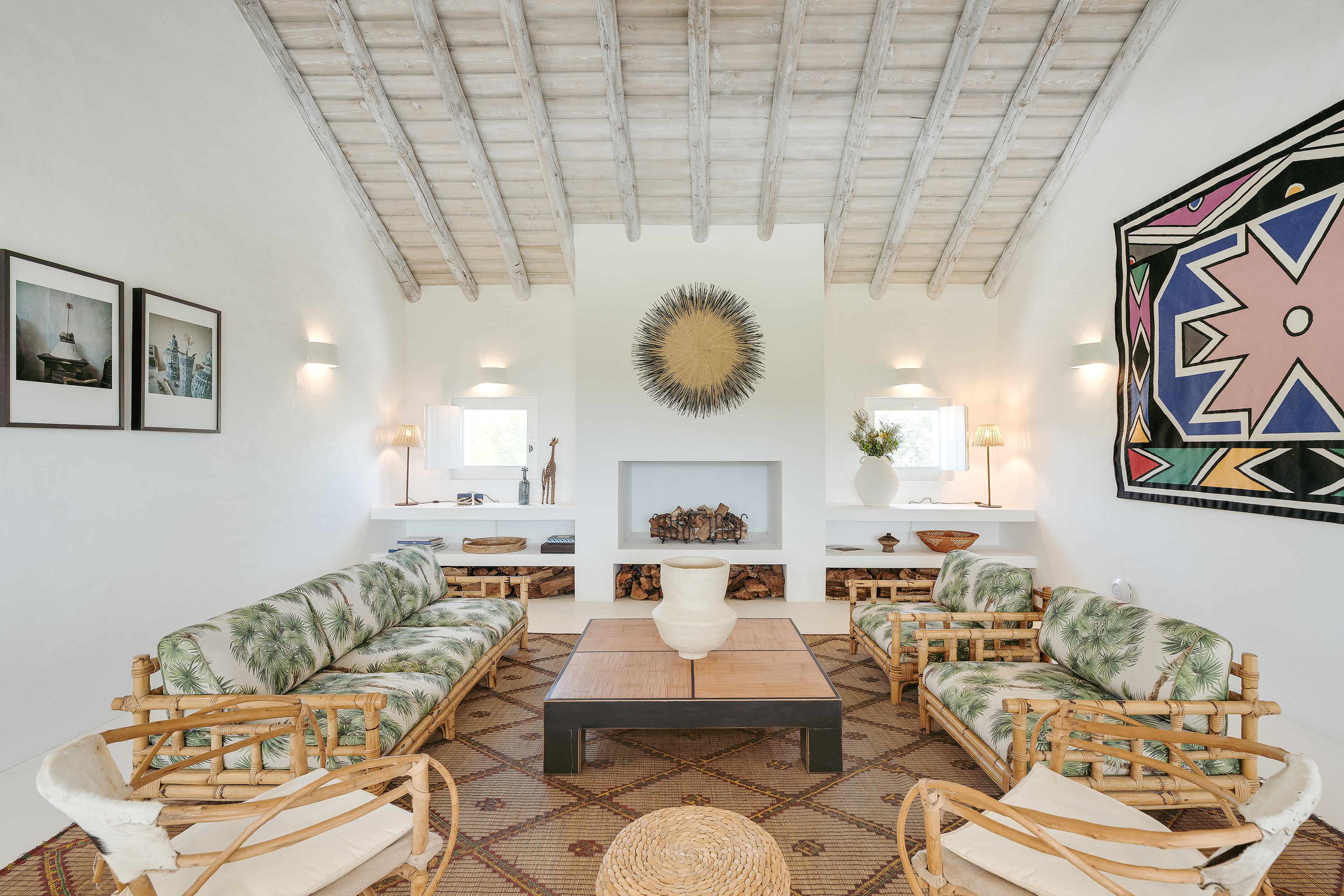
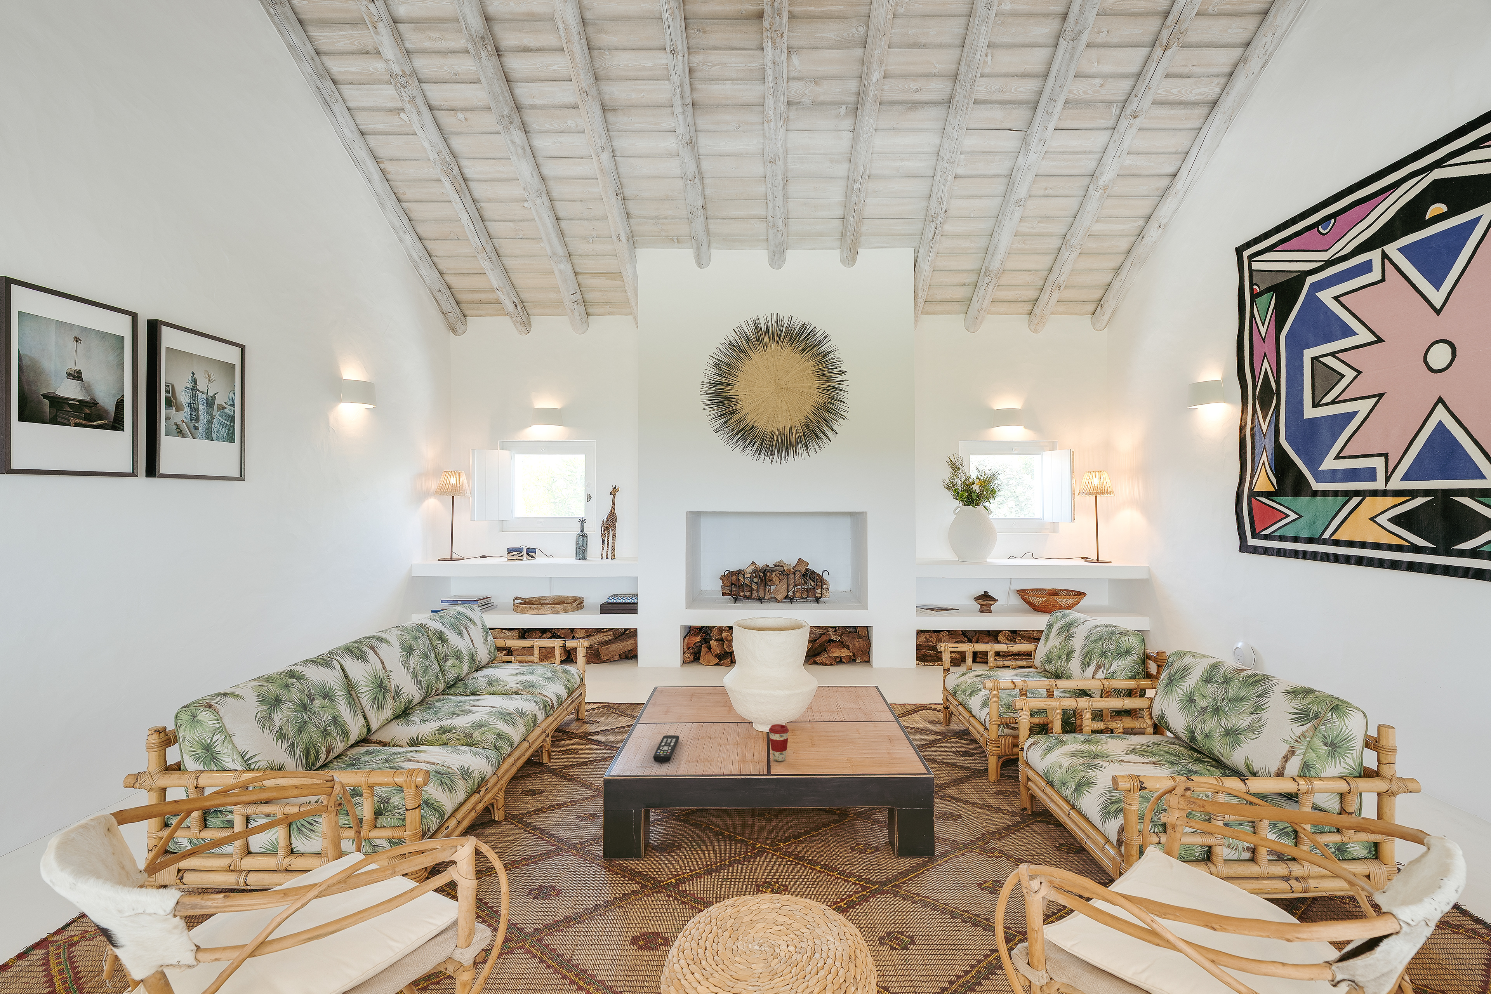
+ coffee cup (779, 743)
+ remote control (667, 748)
